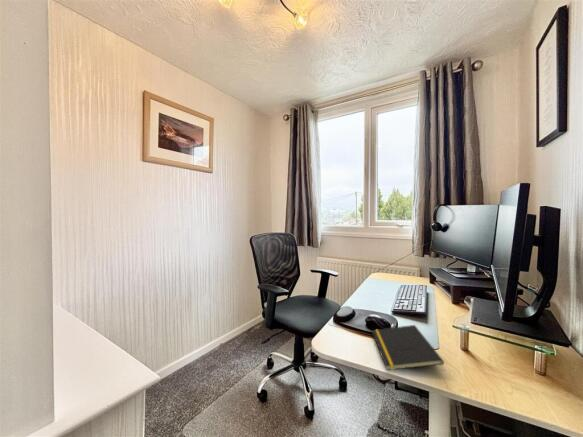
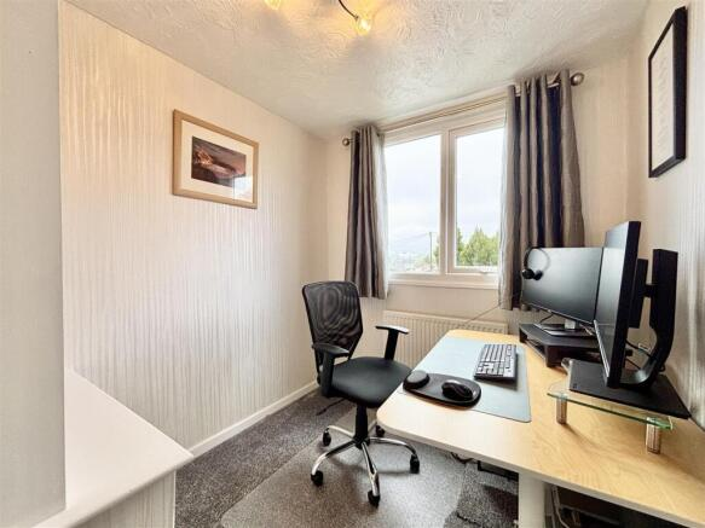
- notepad (402, 344)
